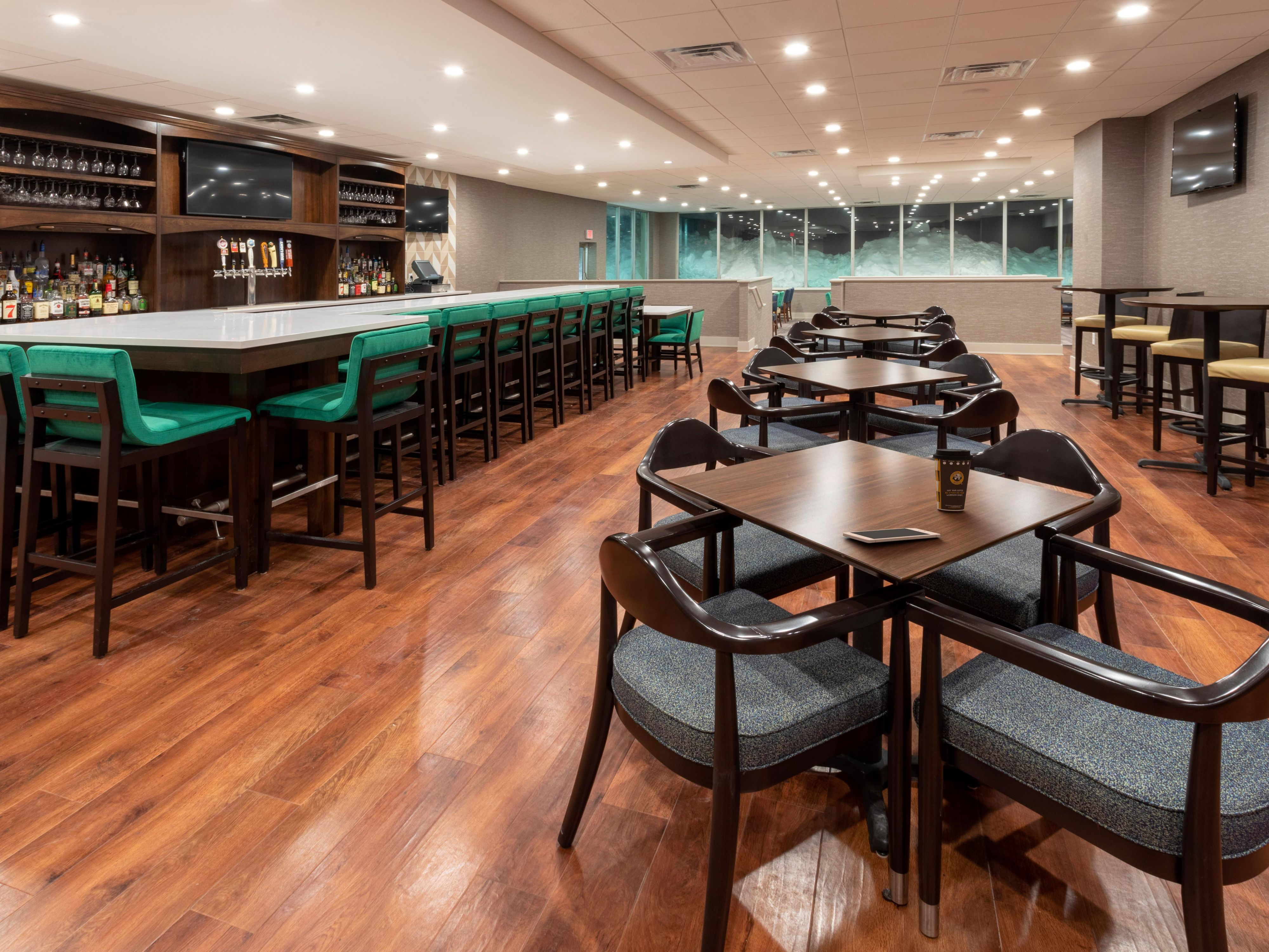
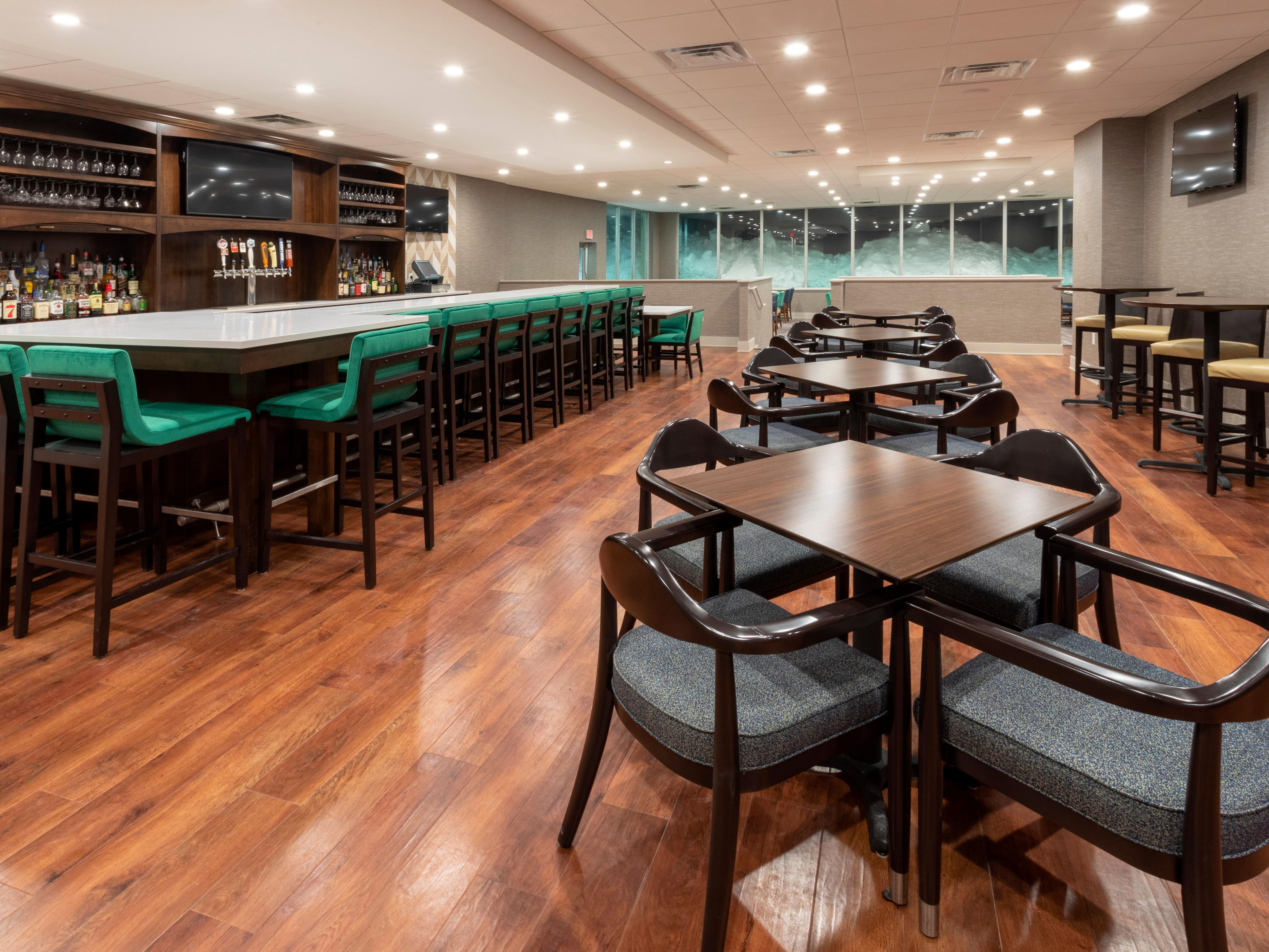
- cell phone (891, 535)
- coffee cup (951, 480)
